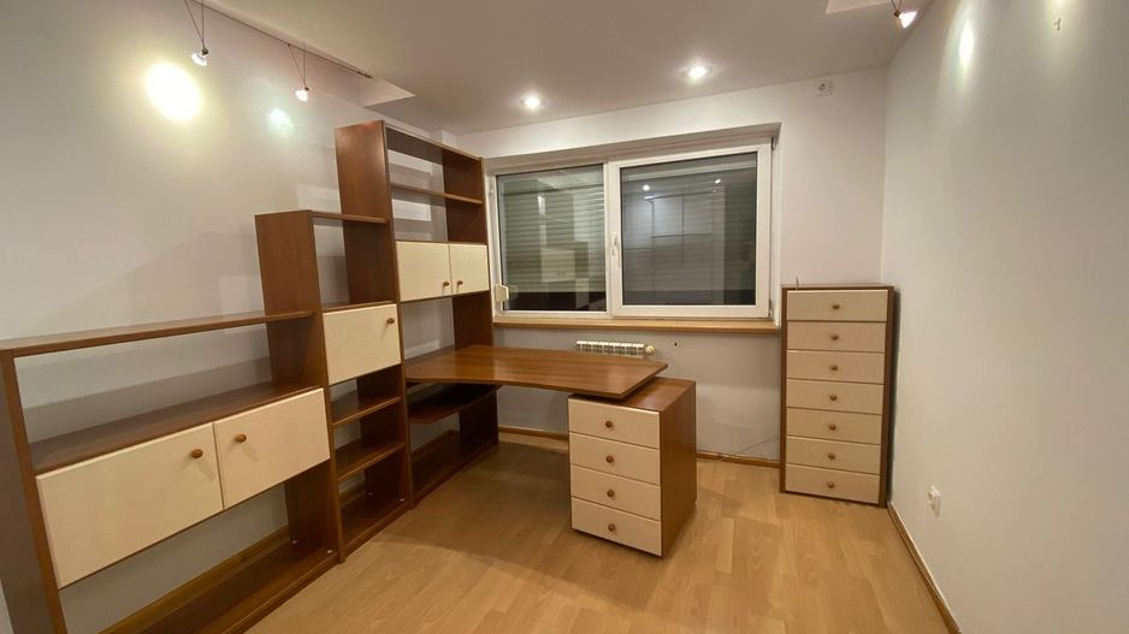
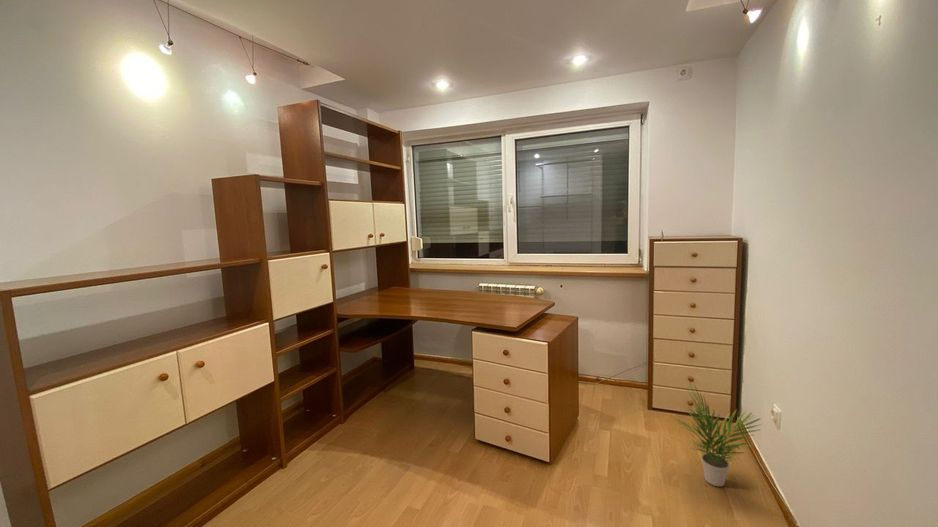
+ potted plant (713, 439)
